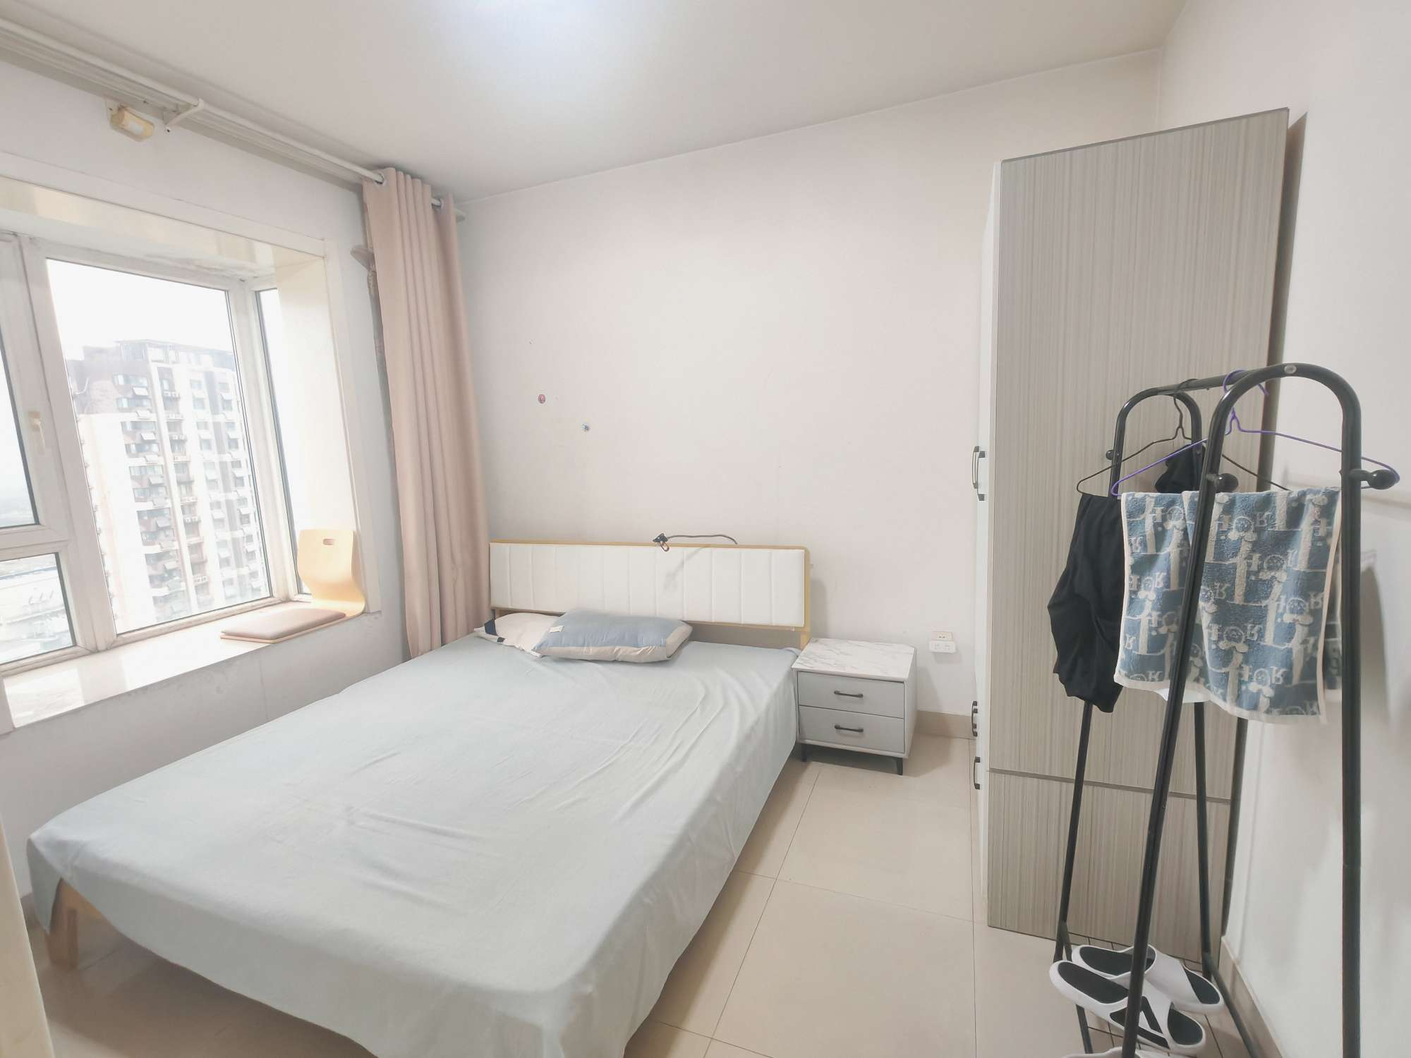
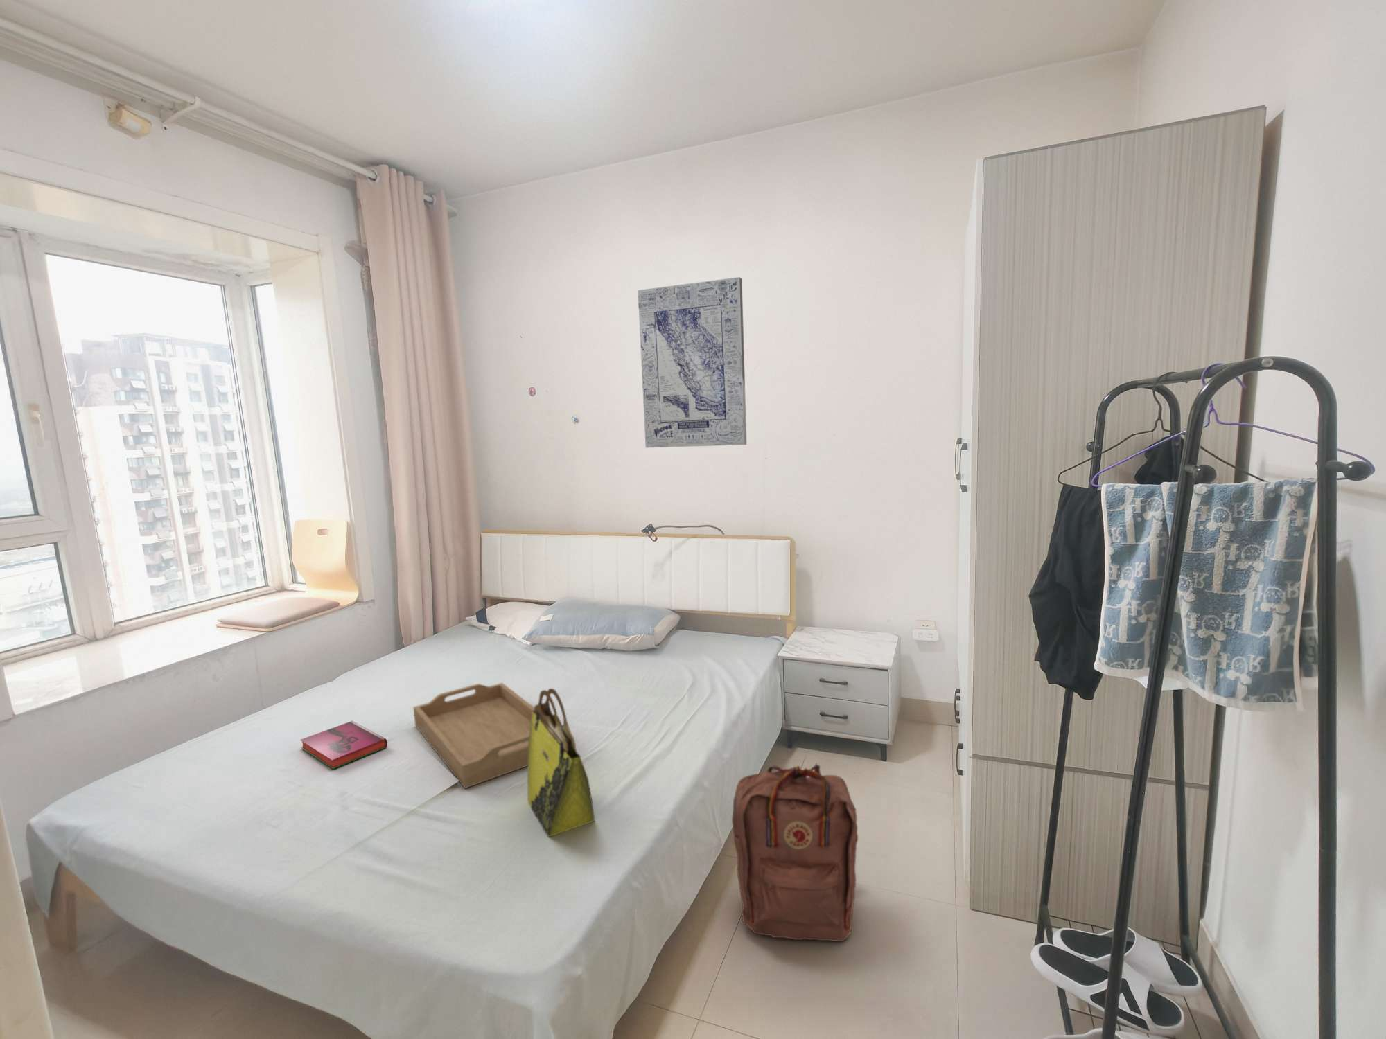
+ hardback book (344, 743)
+ serving tray (486, 725)
+ backpack (793, 840)
+ wall art (692, 367)
+ tote bag (555, 752)
